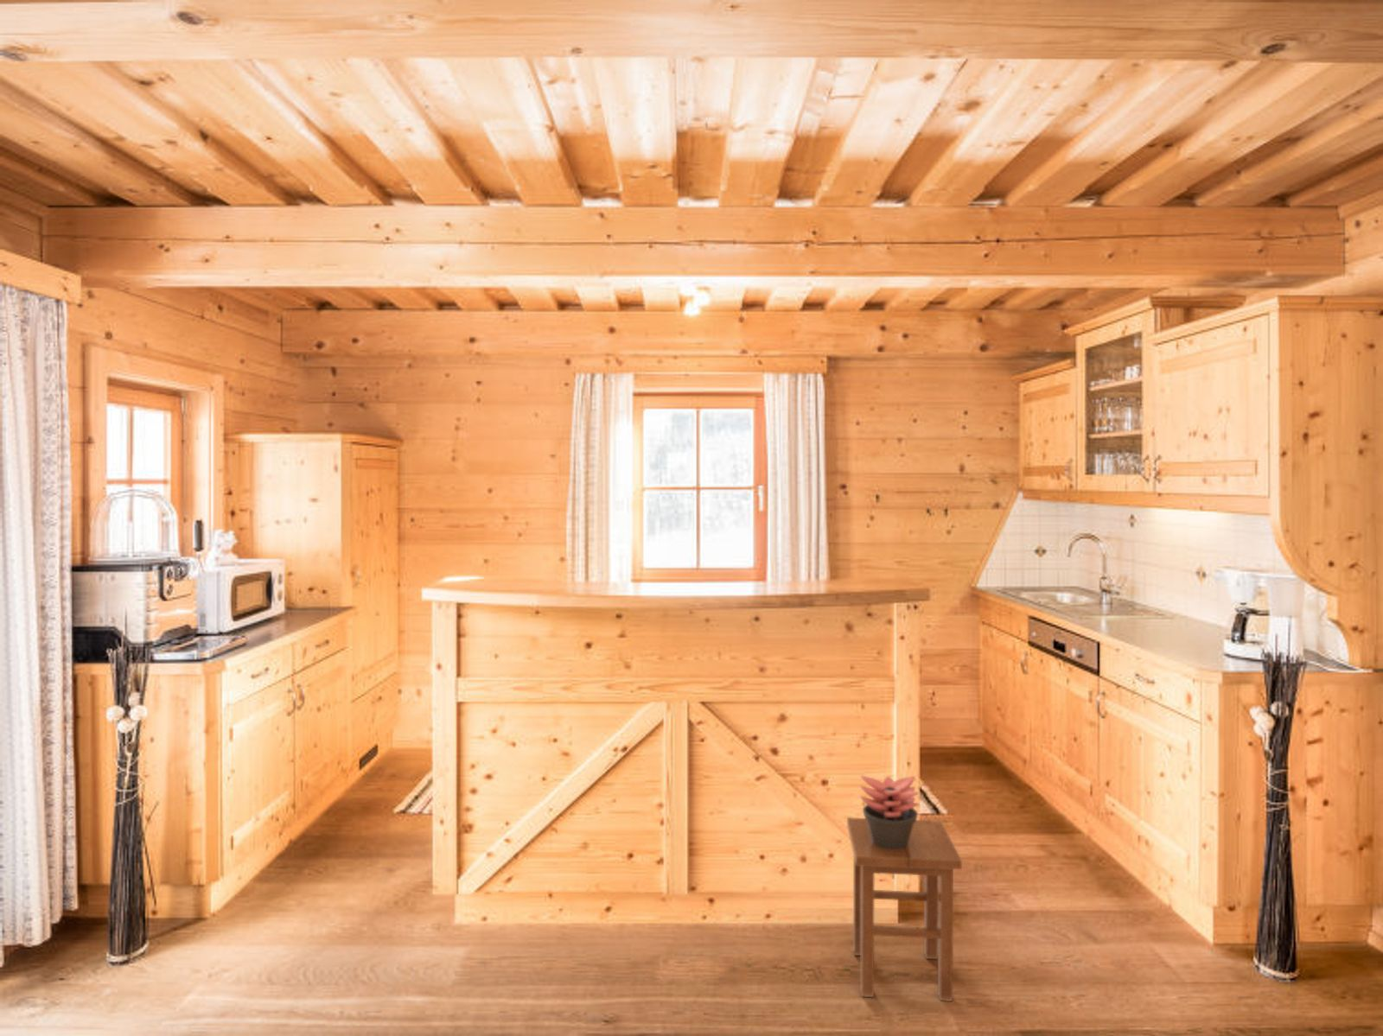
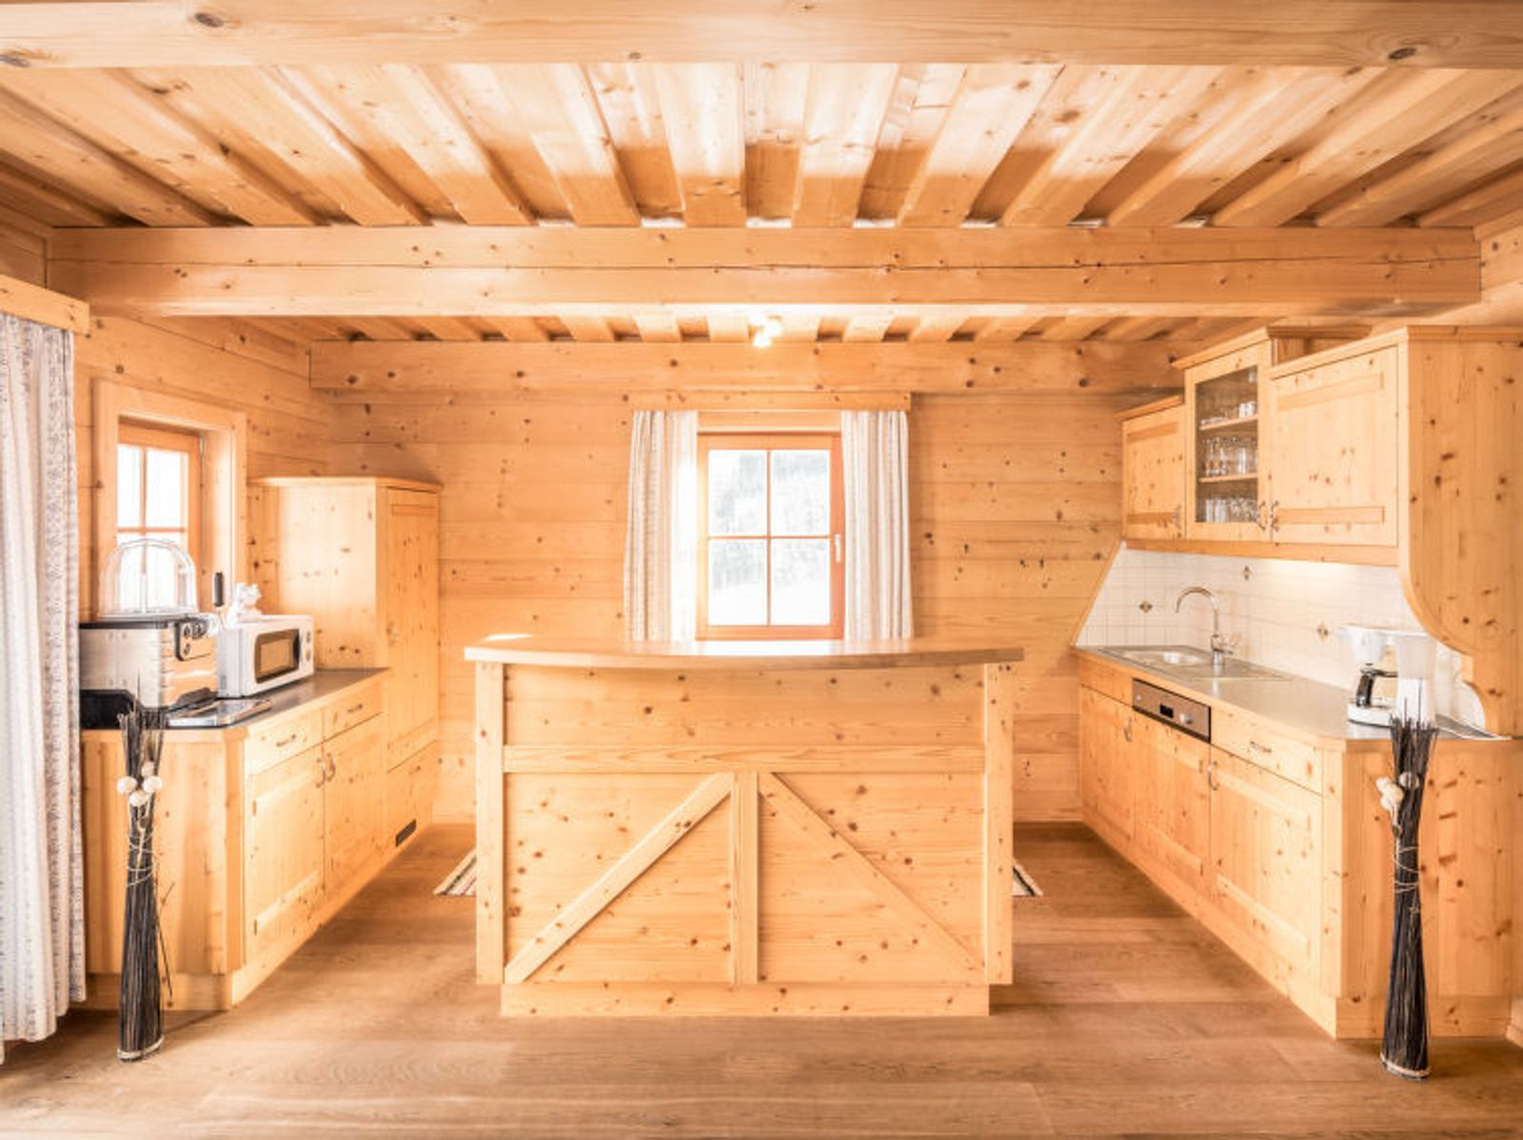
- stool (900, 900)
- succulent plant (889, 811)
